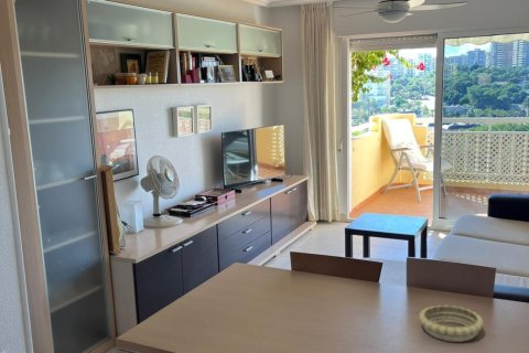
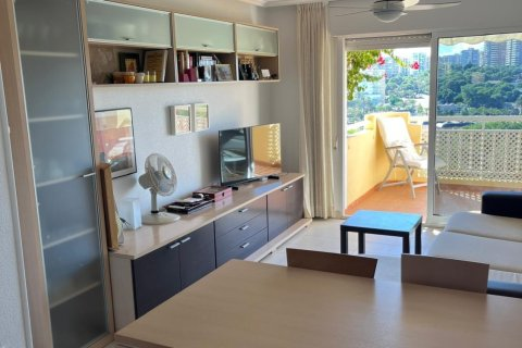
- decorative bowl (450, 321)
